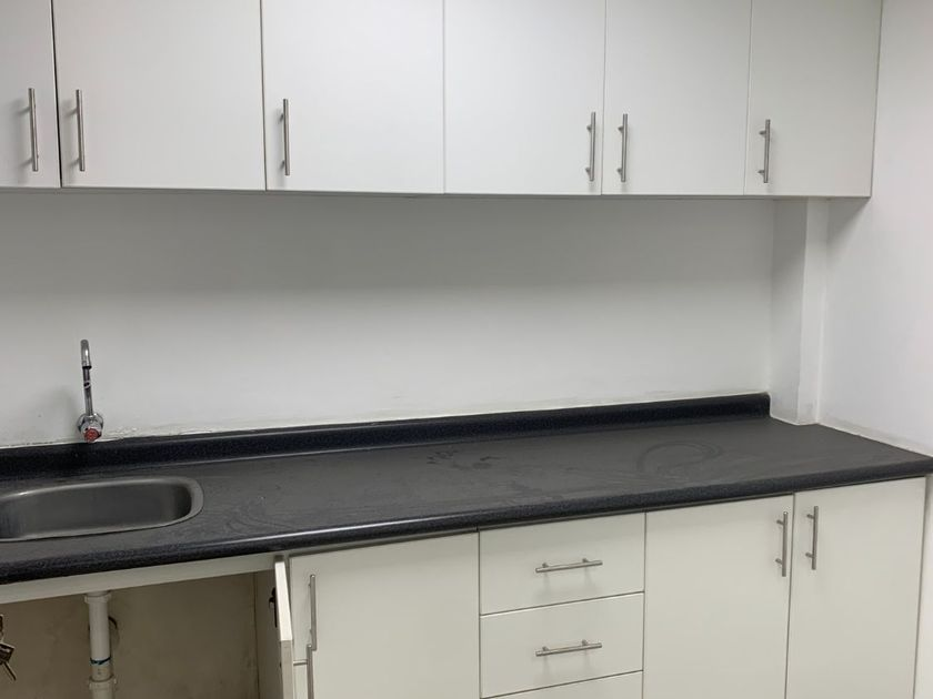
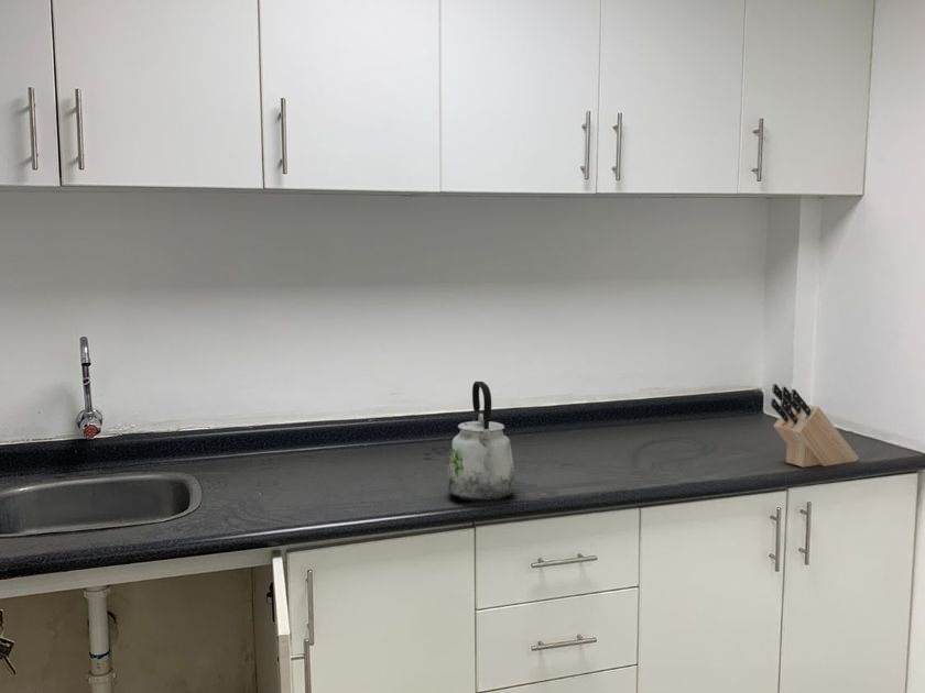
+ knife block (812, 422)
+ kettle (478, 437)
